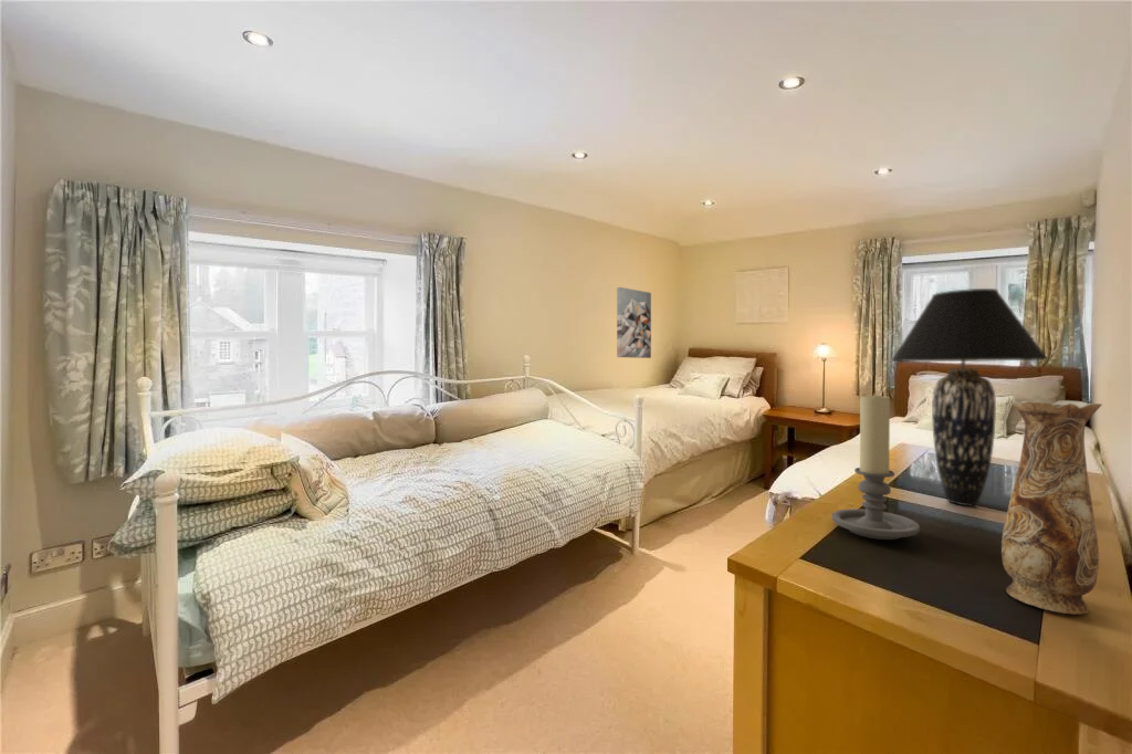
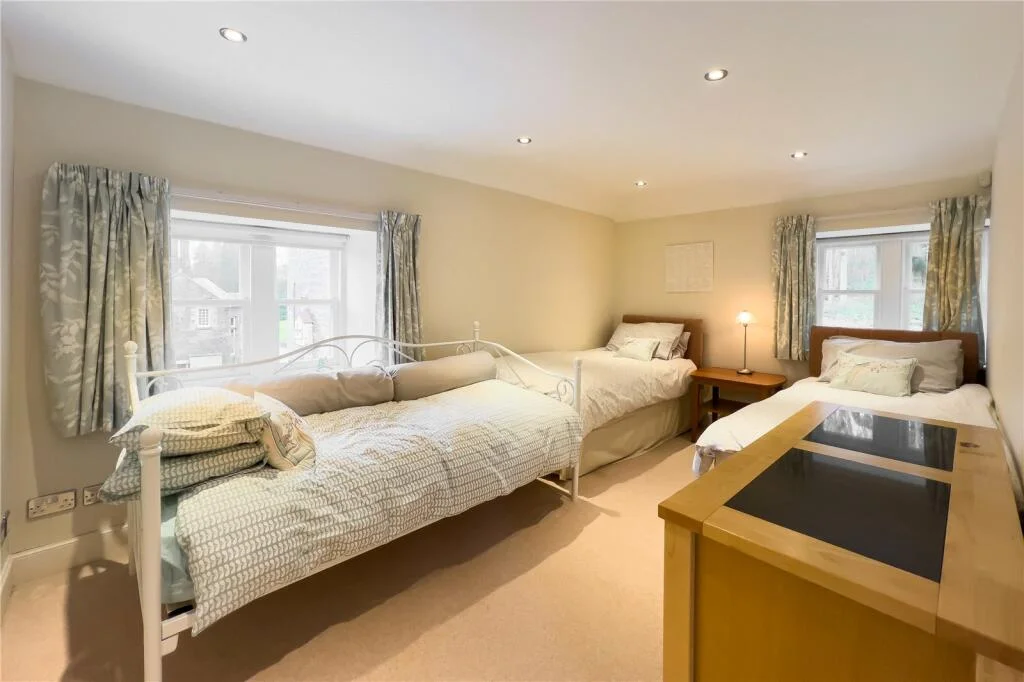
- vase (1049, 500)
- wall art (633, 324)
- table lamp (963, 398)
- candle holder (874, 461)
